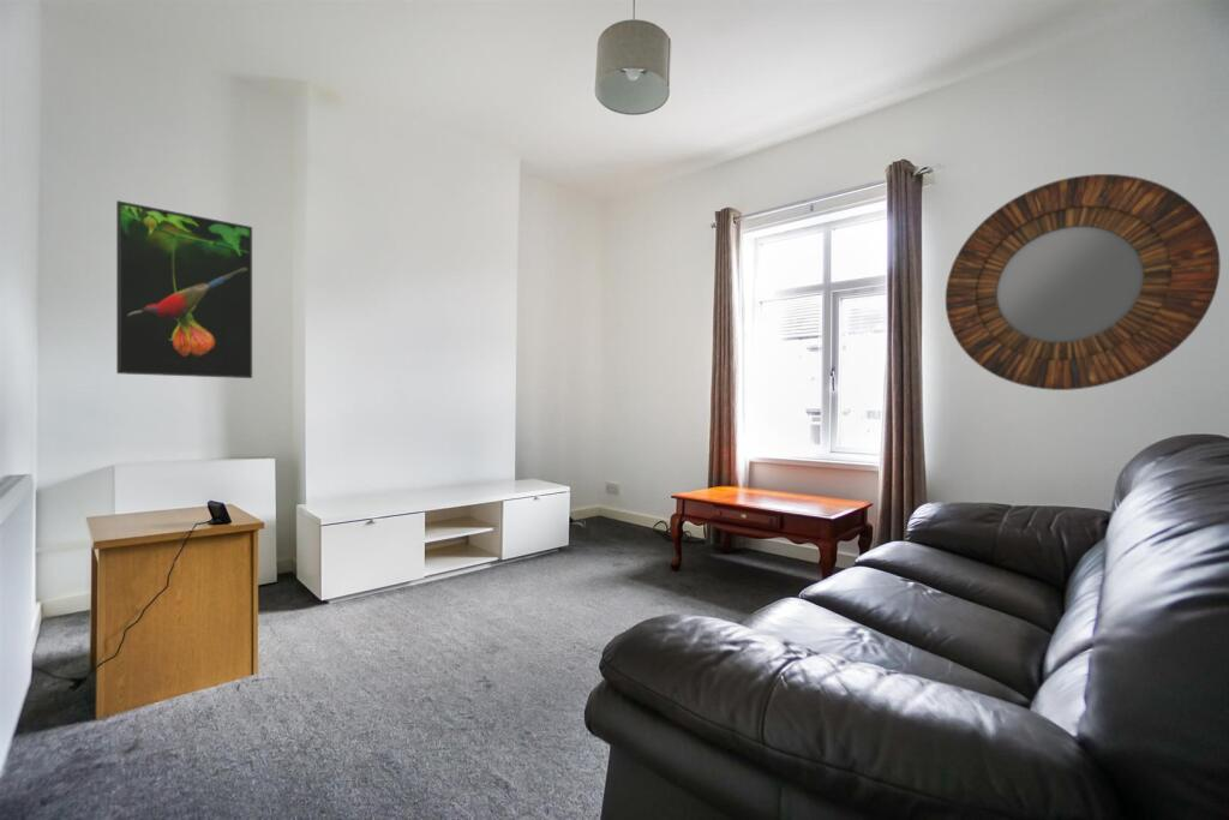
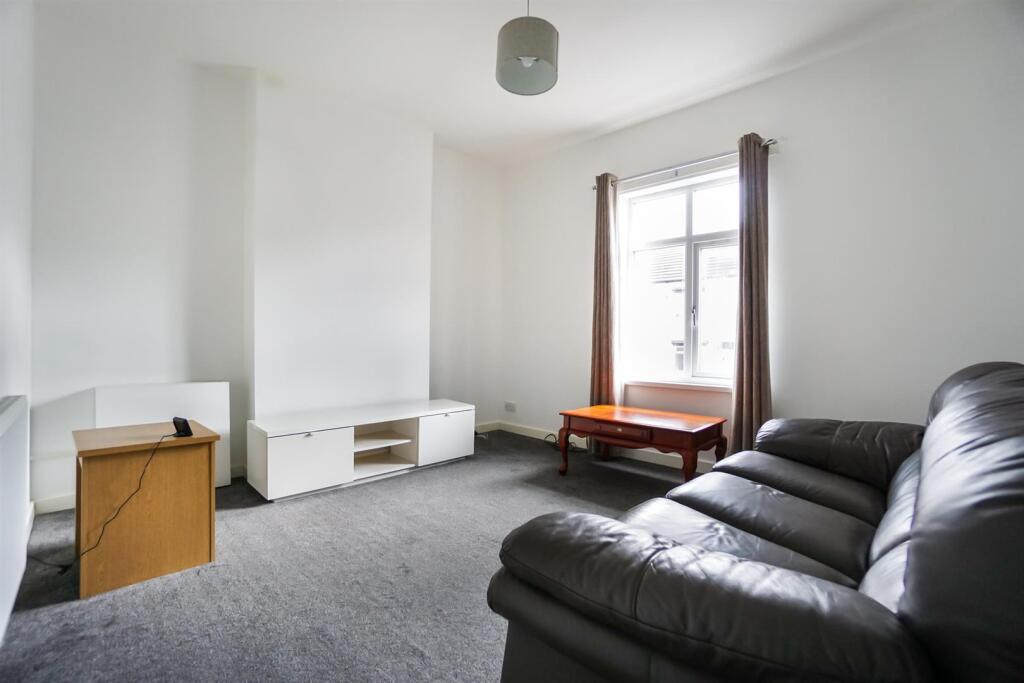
- home mirror (1063, 285)
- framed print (188, 295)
